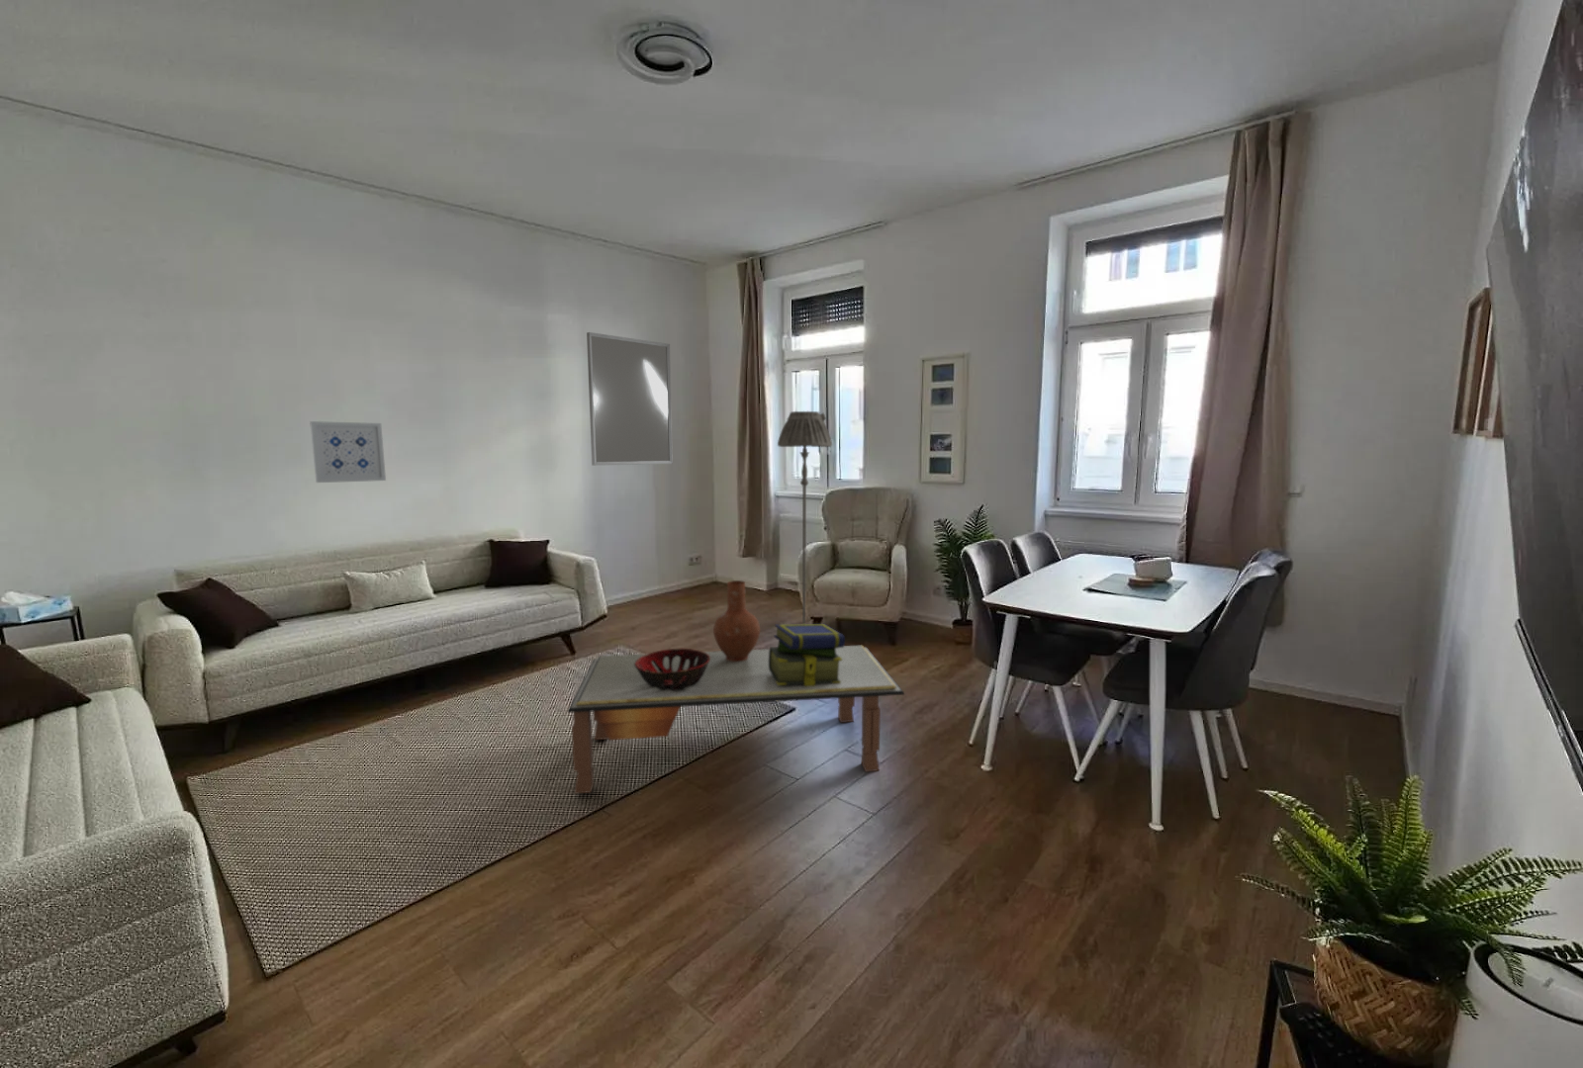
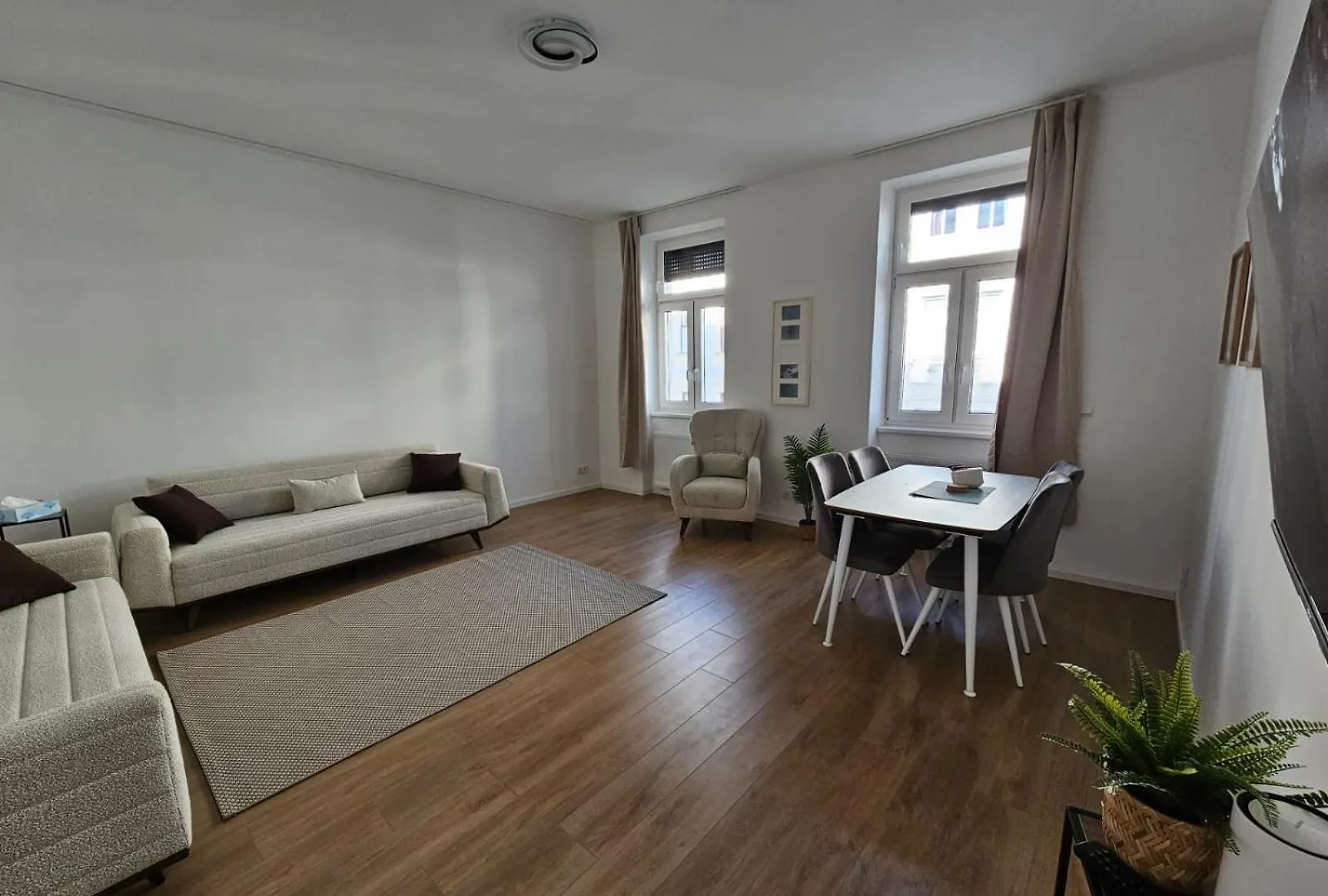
- vase (737, 620)
- home mirror (632, 402)
- decorative bowl (672, 670)
- coffee table (737, 703)
- stack of books (806, 651)
- floor lamp (803, 533)
- wall art (349, 452)
